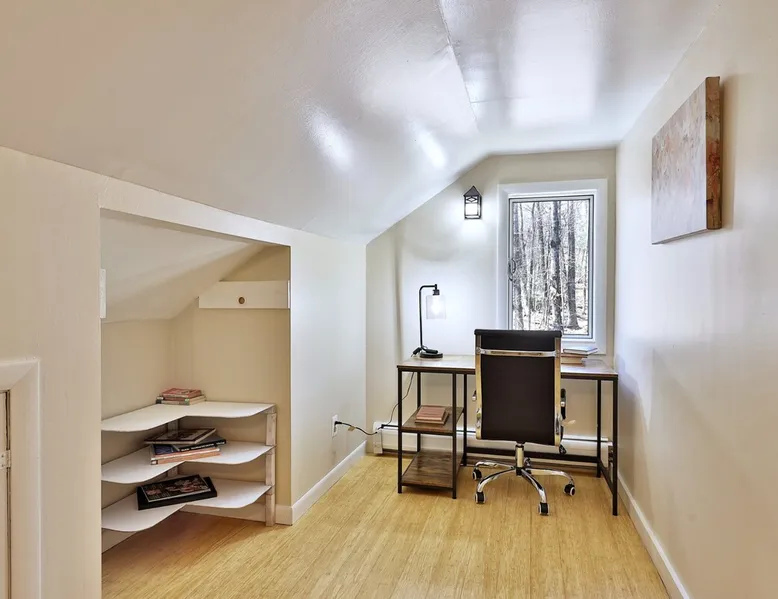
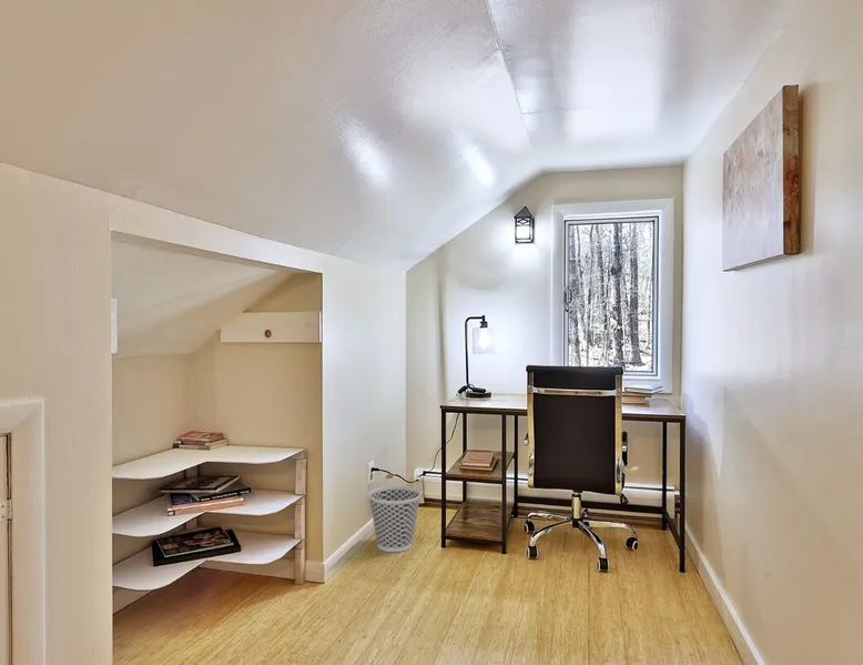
+ wastebasket (394, 518)
